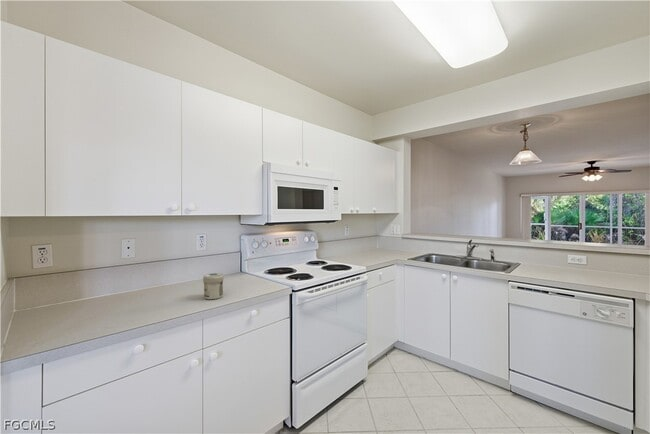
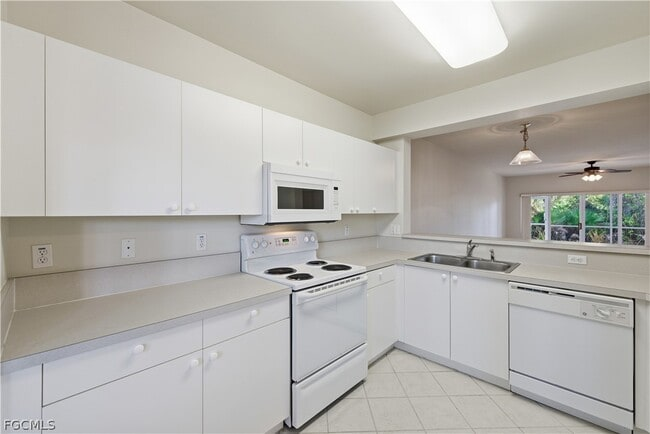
- jar (213, 285)
